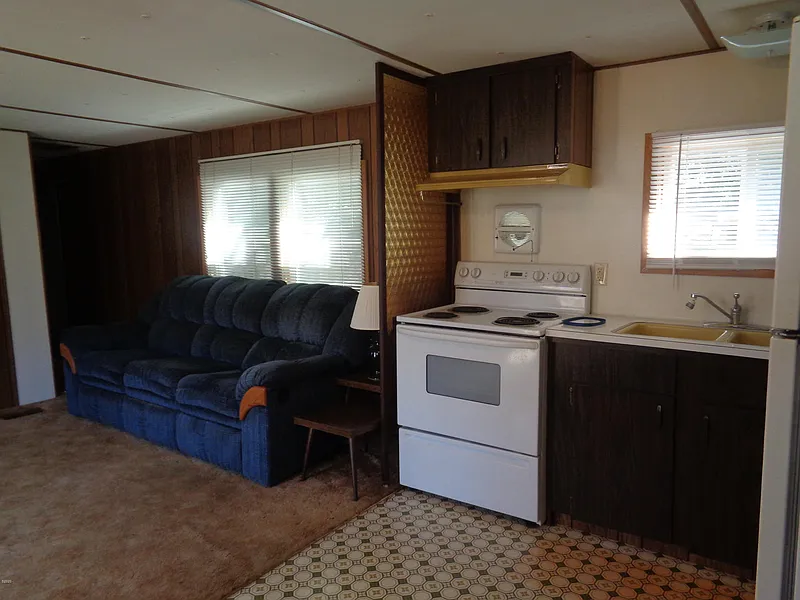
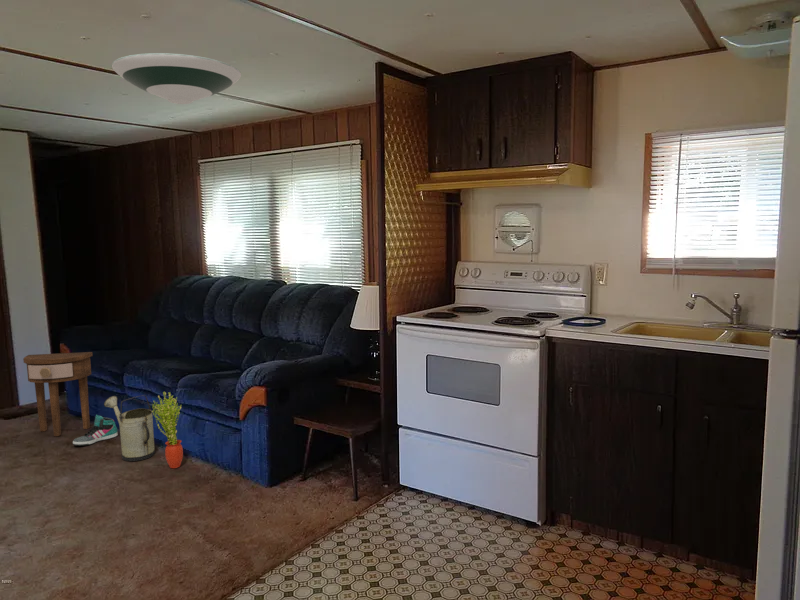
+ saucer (179, 86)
+ sneaker (95, 428)
+ side table (58, 393)
+ watering can (129, 424)
+ potted plant (167, 430)
